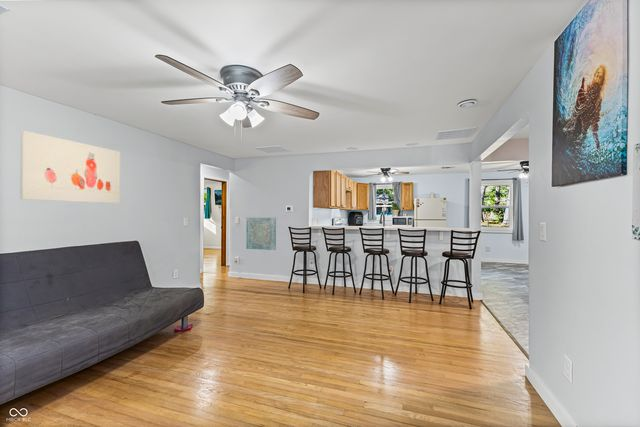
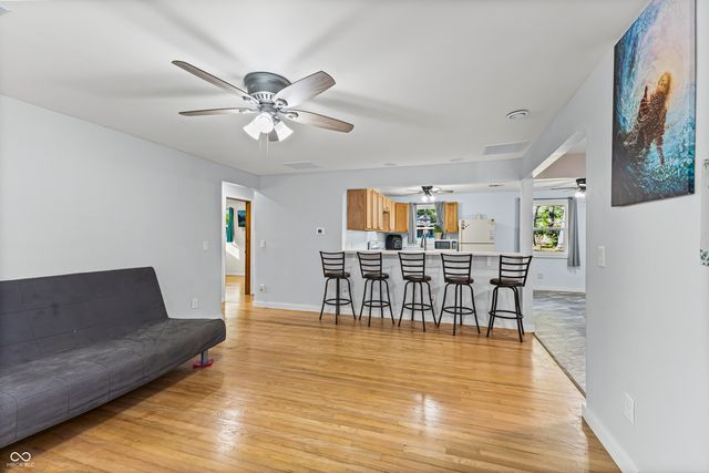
- wall art (260, 233)
- wall art (77, 172)
